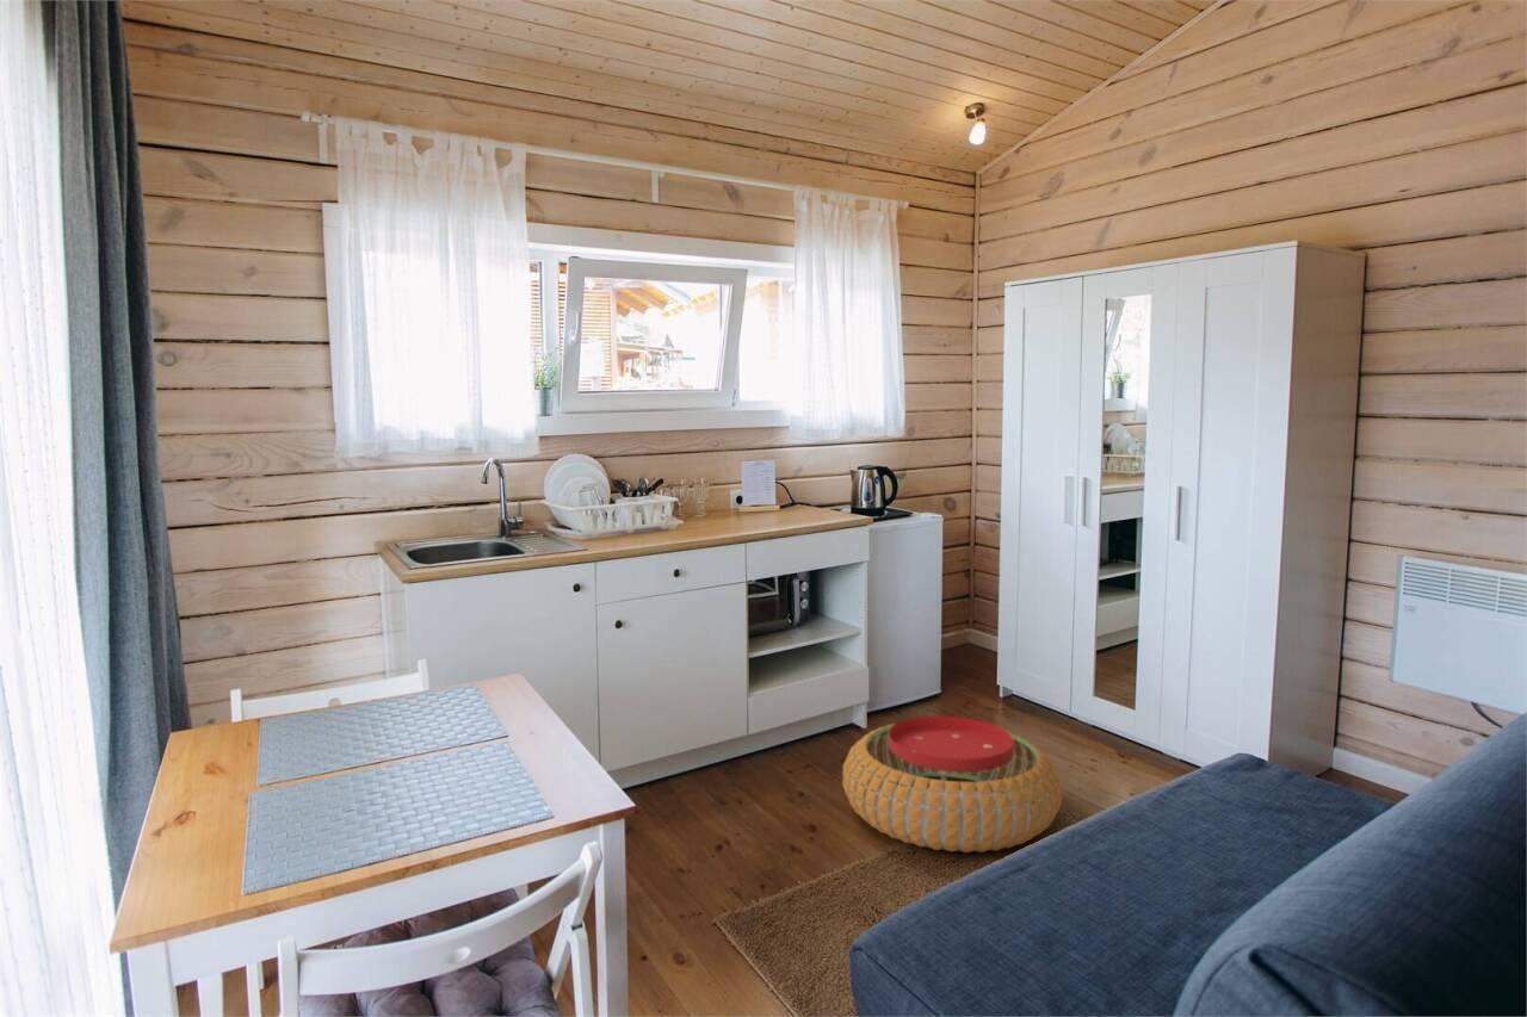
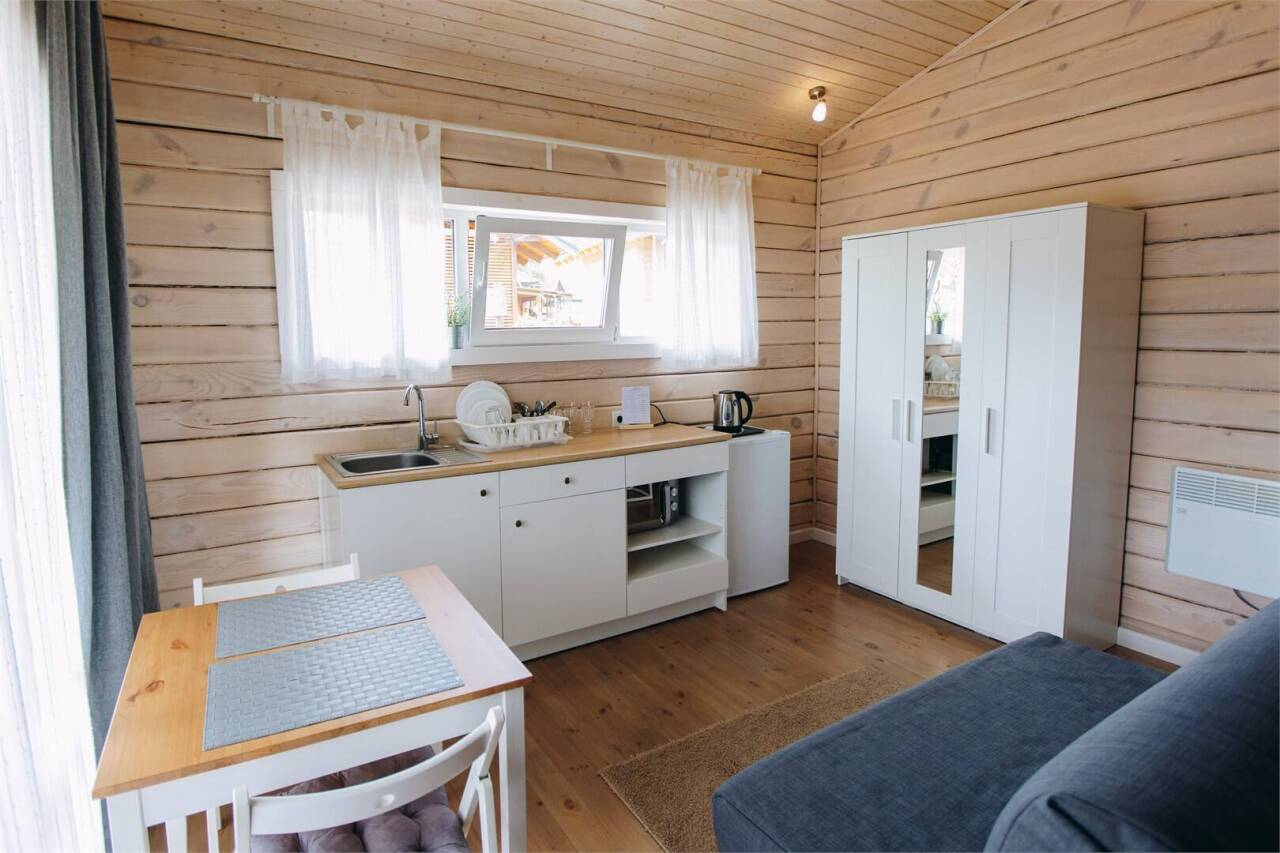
- pouf (950, 773)
